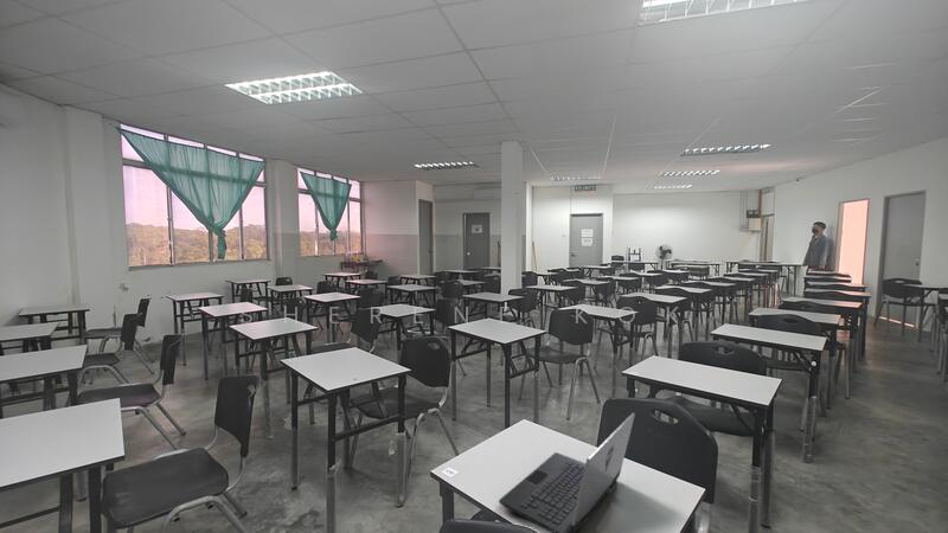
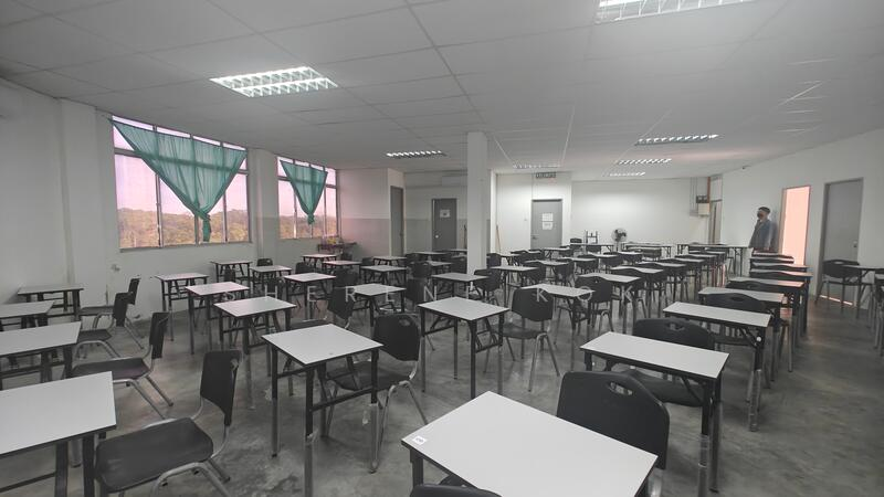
- laptop (569, 457)
